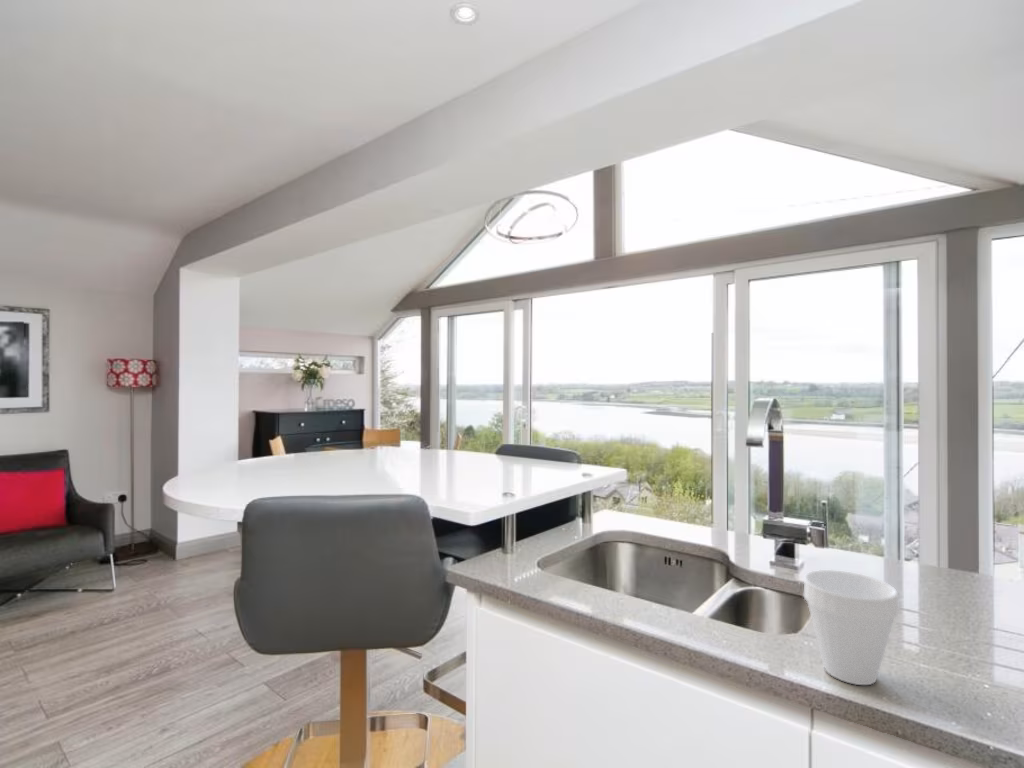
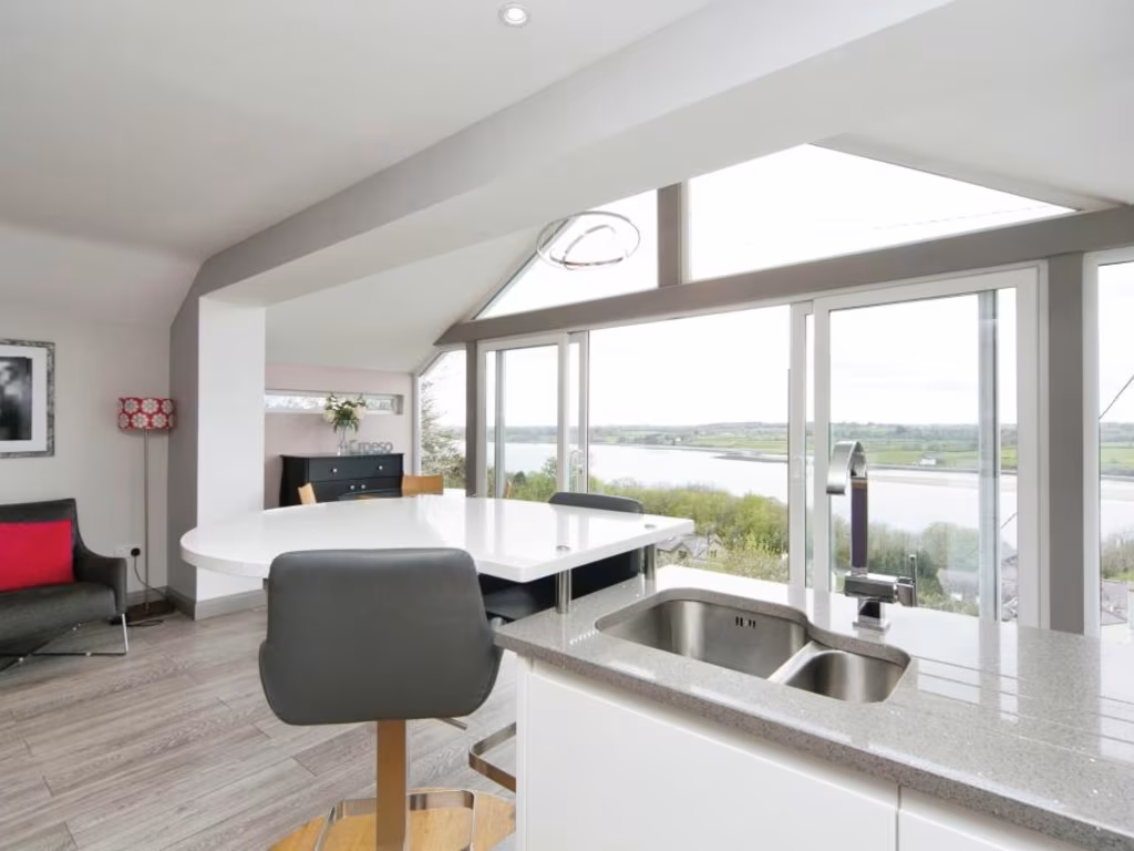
- cup (849, 628)
